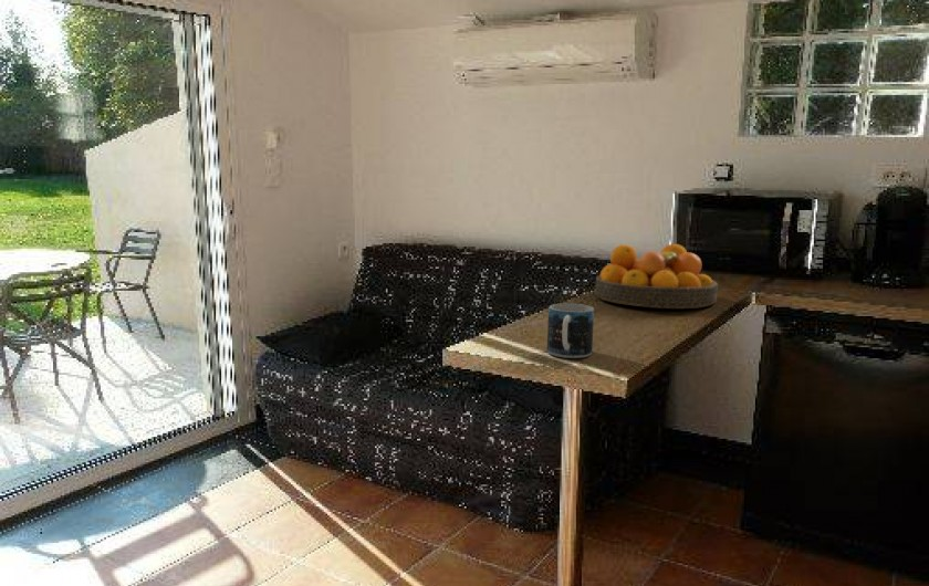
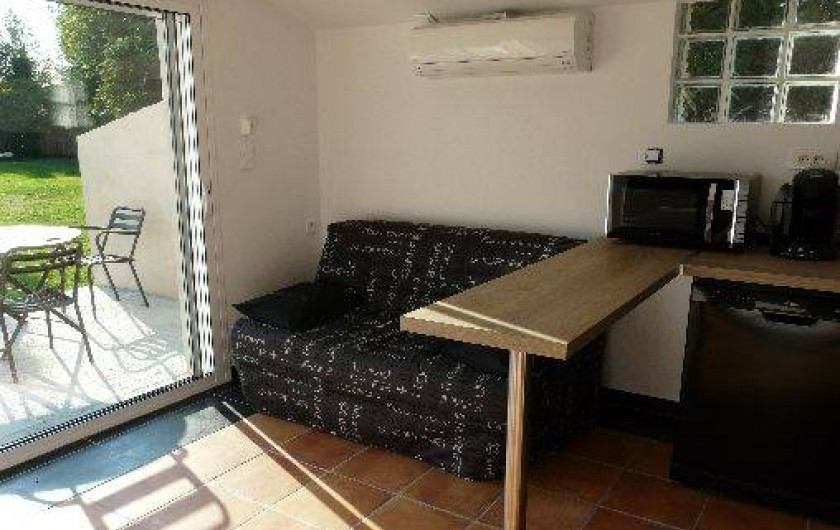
- mug (568, 332)
- fruit bowl (656, 271)
